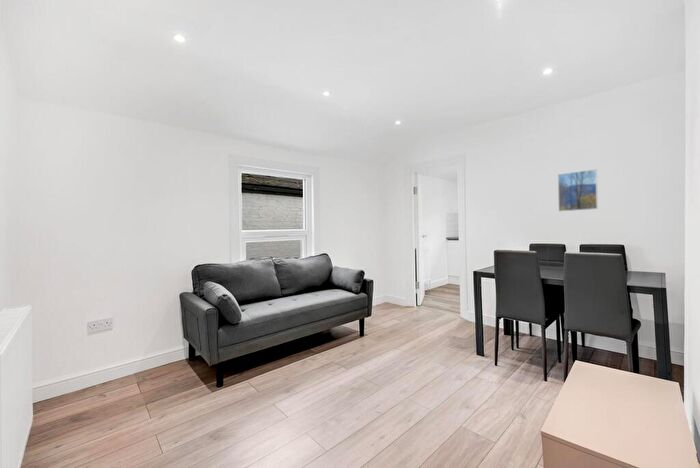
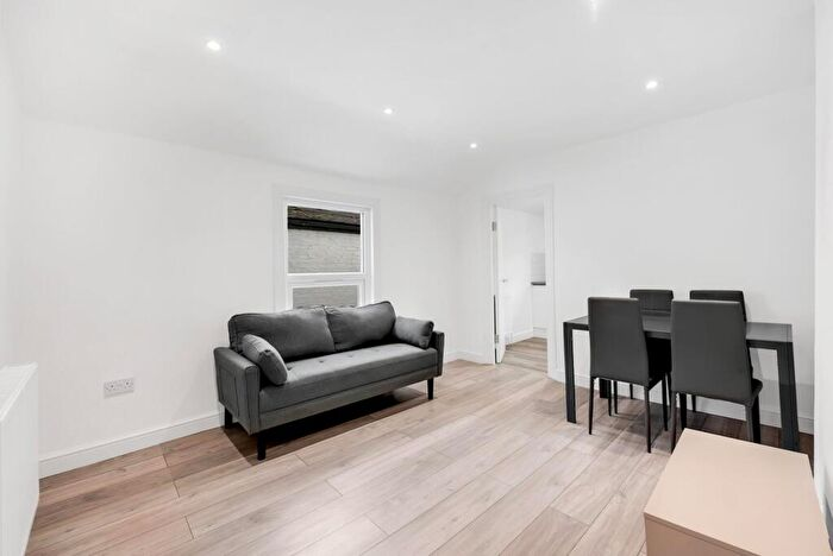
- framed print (577, 191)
